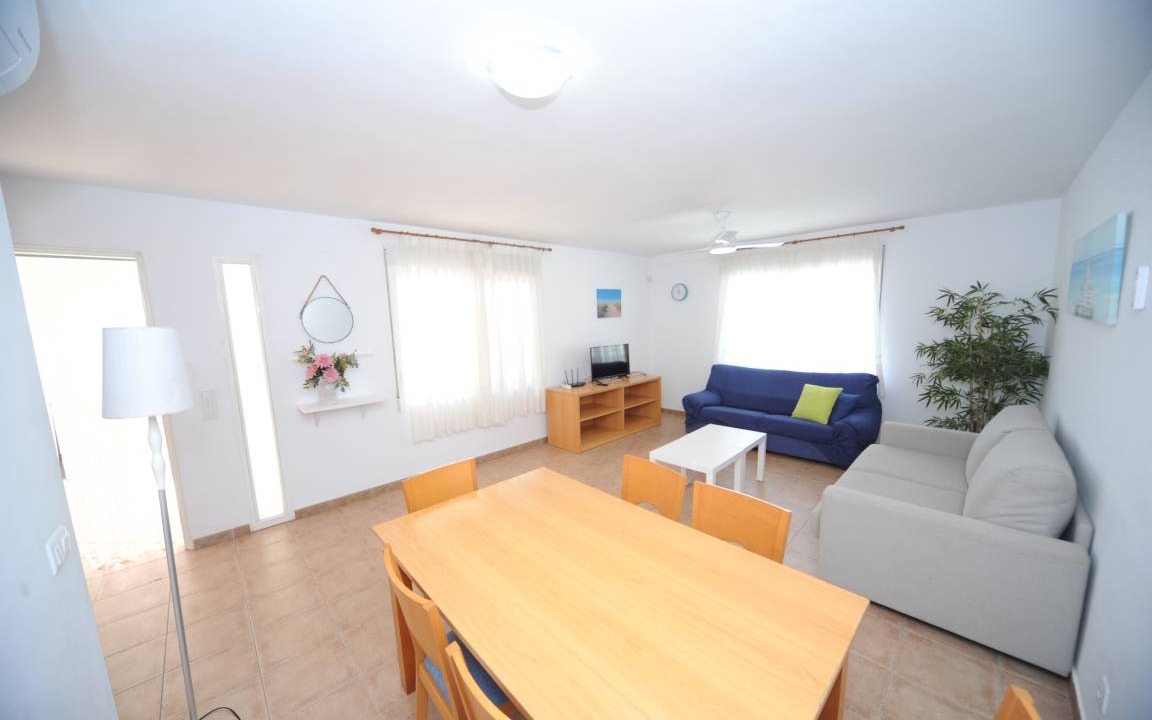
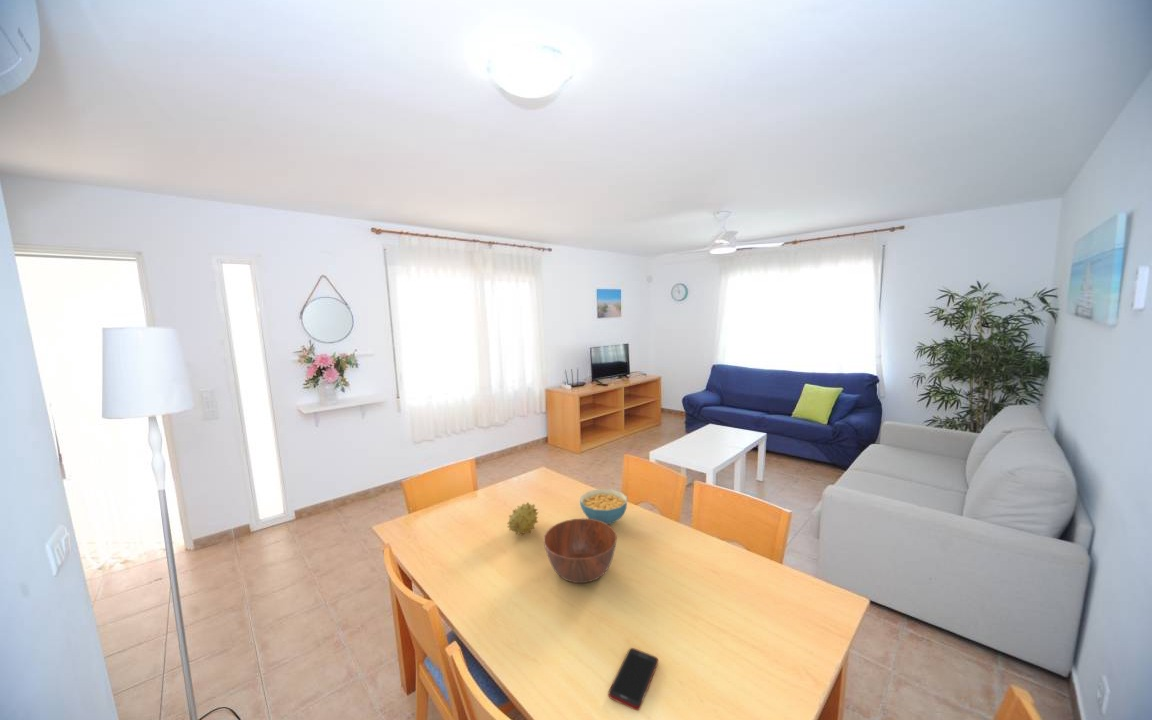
+ cell phone (634, 676)
+ fruit (523, 517)
+ cereal bowl (604, 510)
+ bowl (580, 552)
